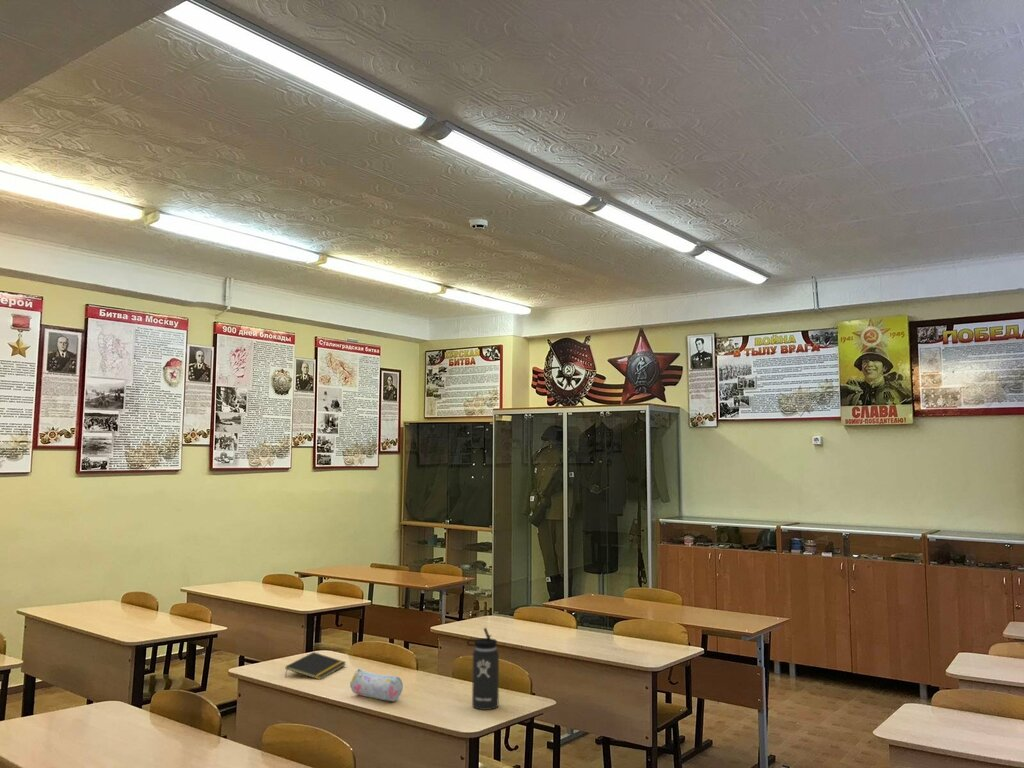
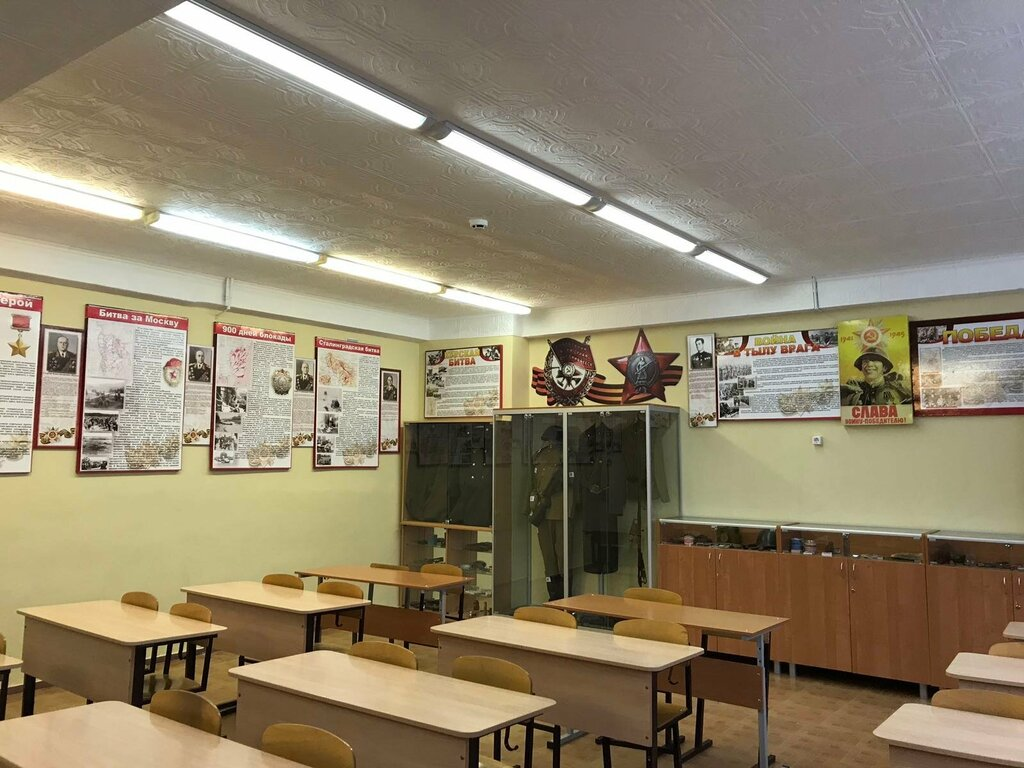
- pencil case (376, 684)
- notepad (316, 665)
- thermos bottle (482, 666)
